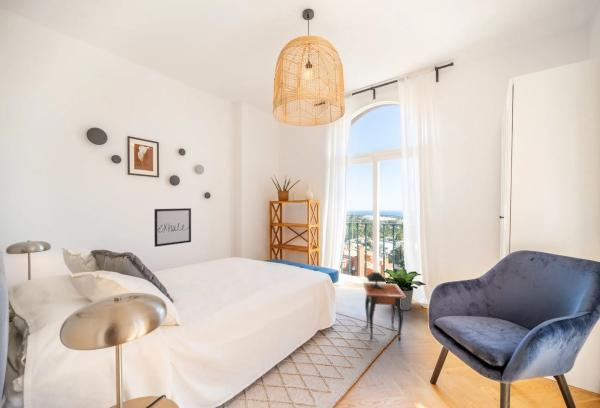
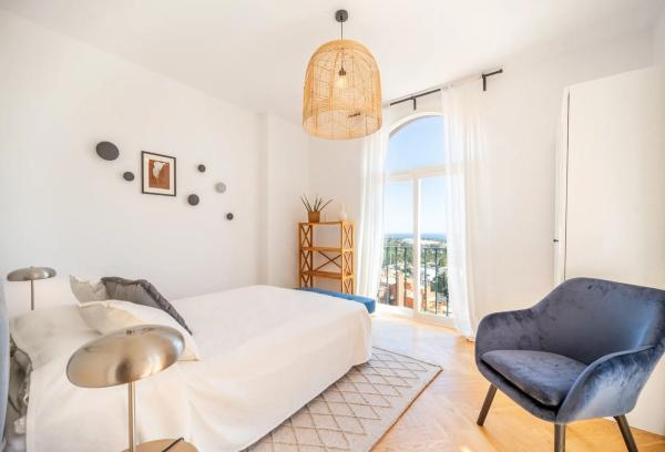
- wall art (173, 226)
- potted plant (404, 290)
- side table (382, 303)
